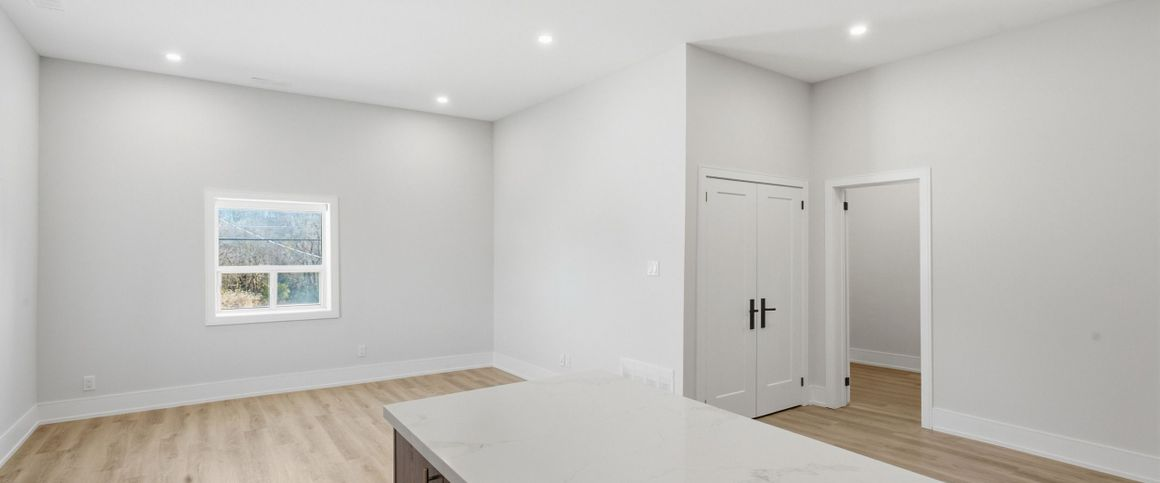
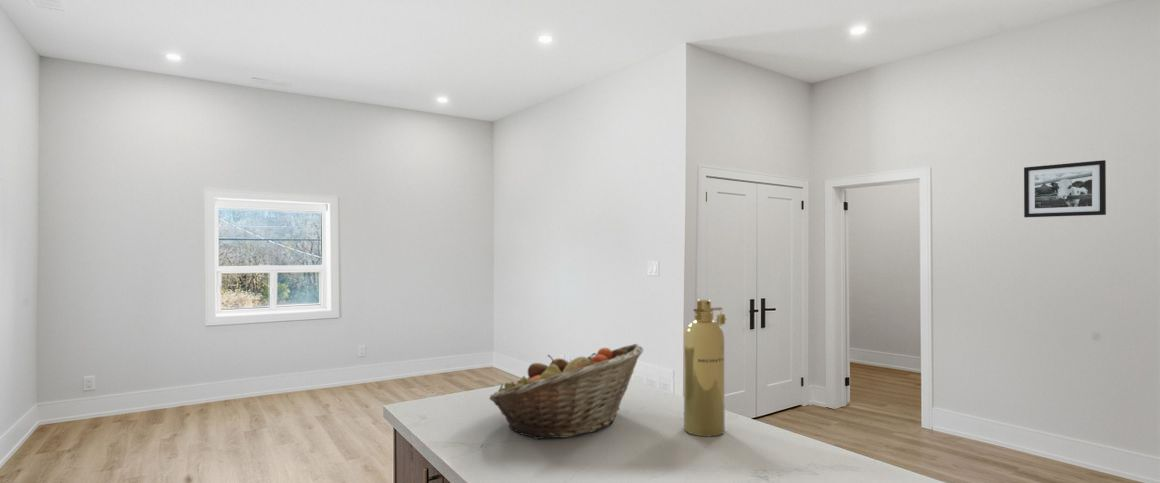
+ spray bottle (707, 364)
+ fruit basket (570, 383)
+ picture frame (1063, 190)
